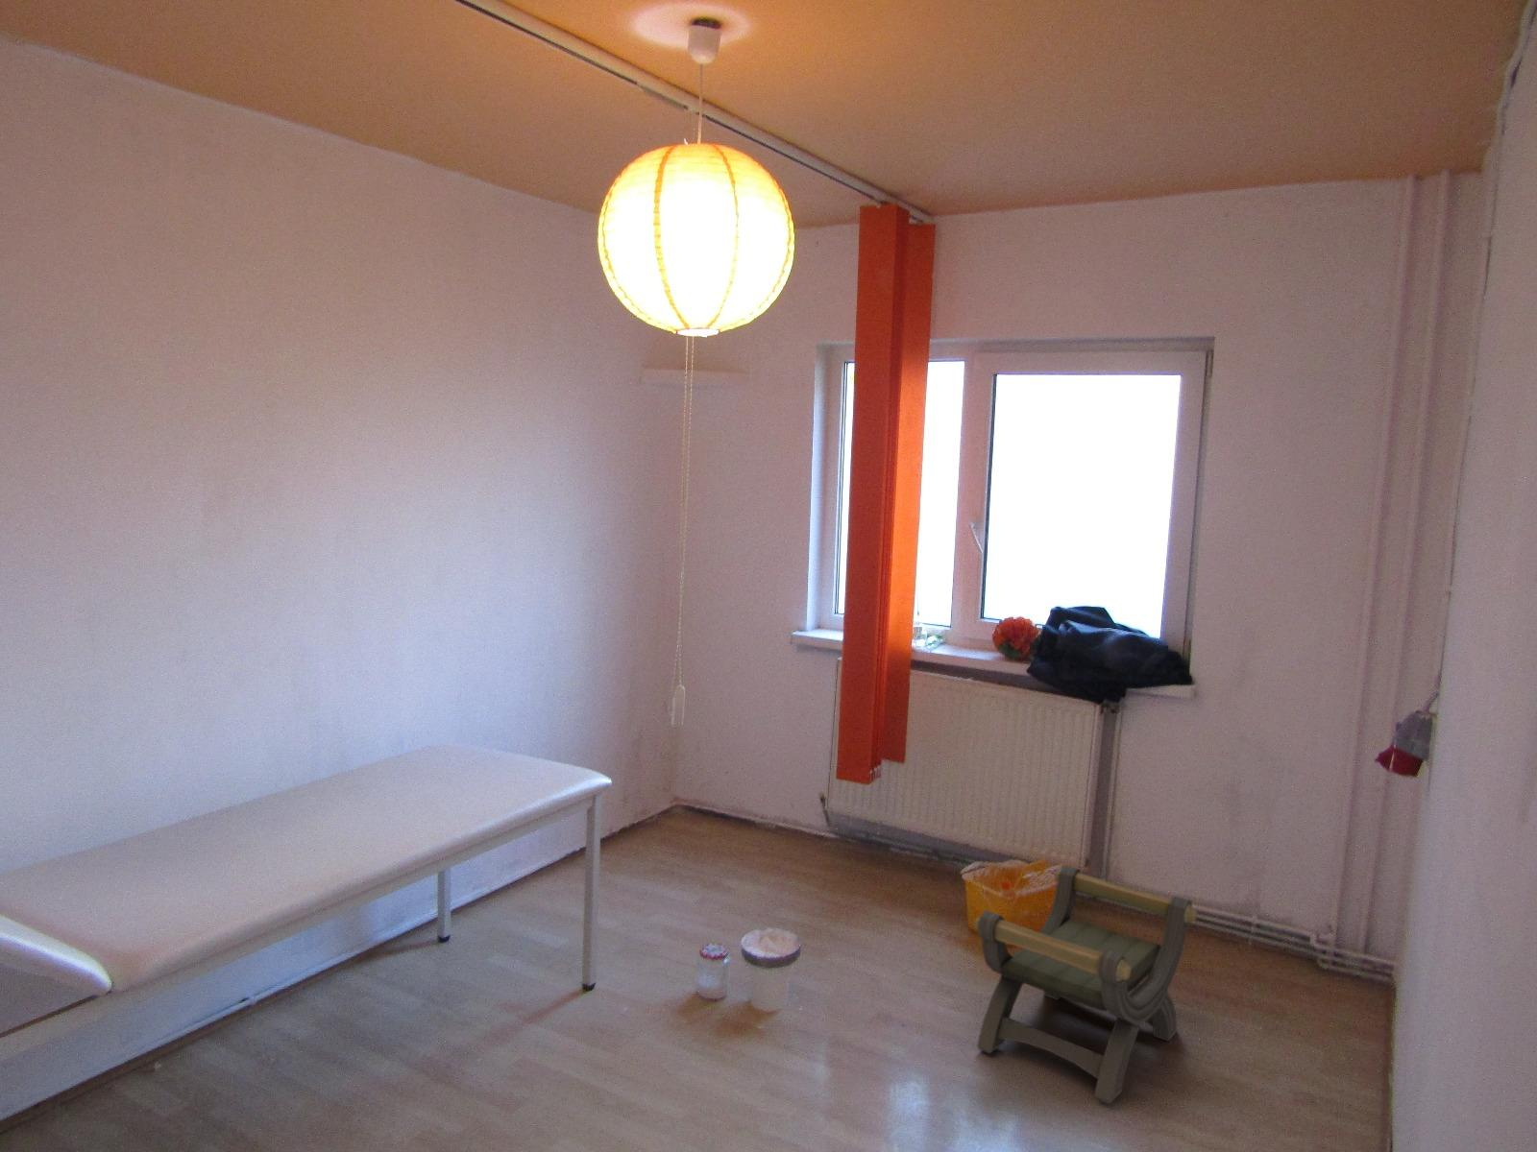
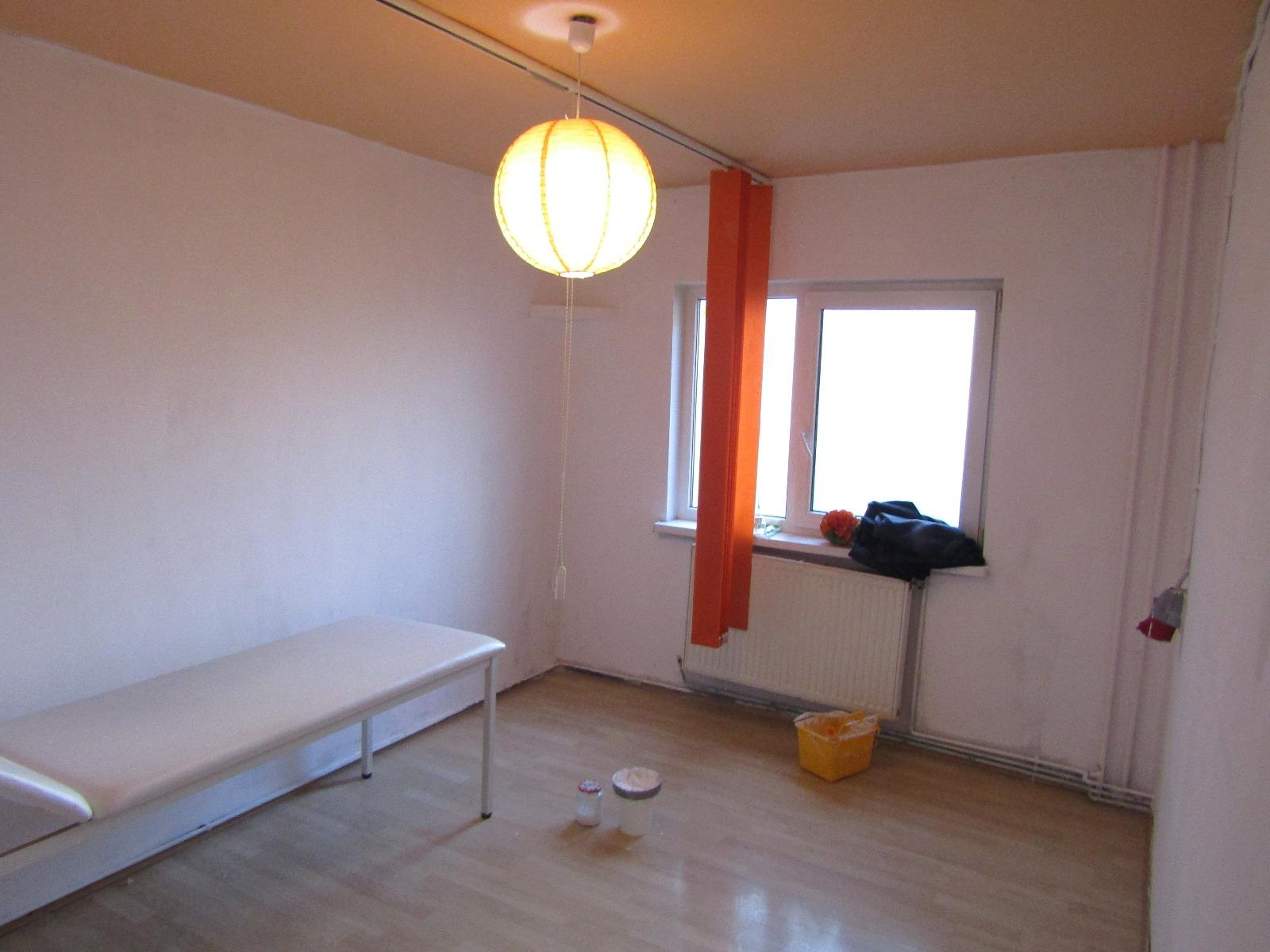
- stool (1083, 973)
